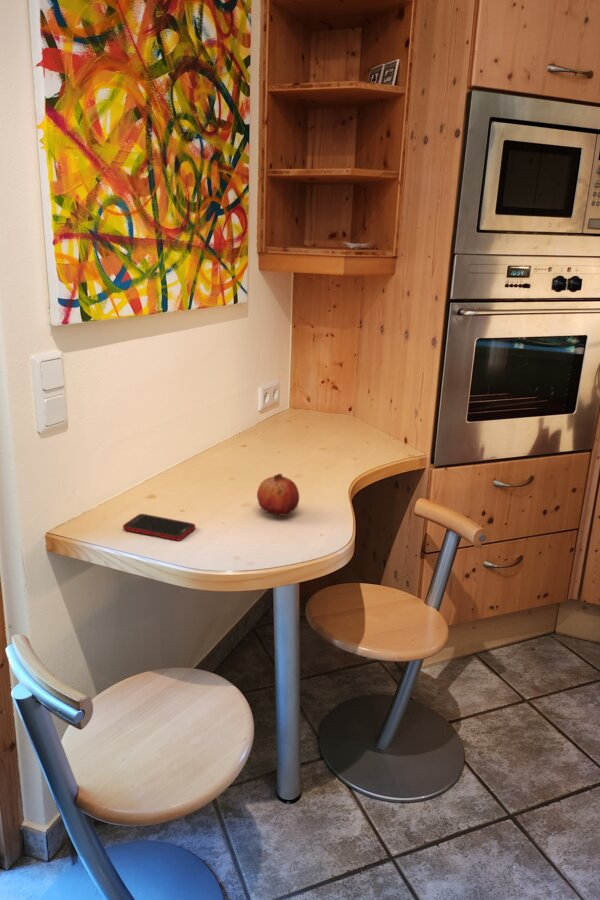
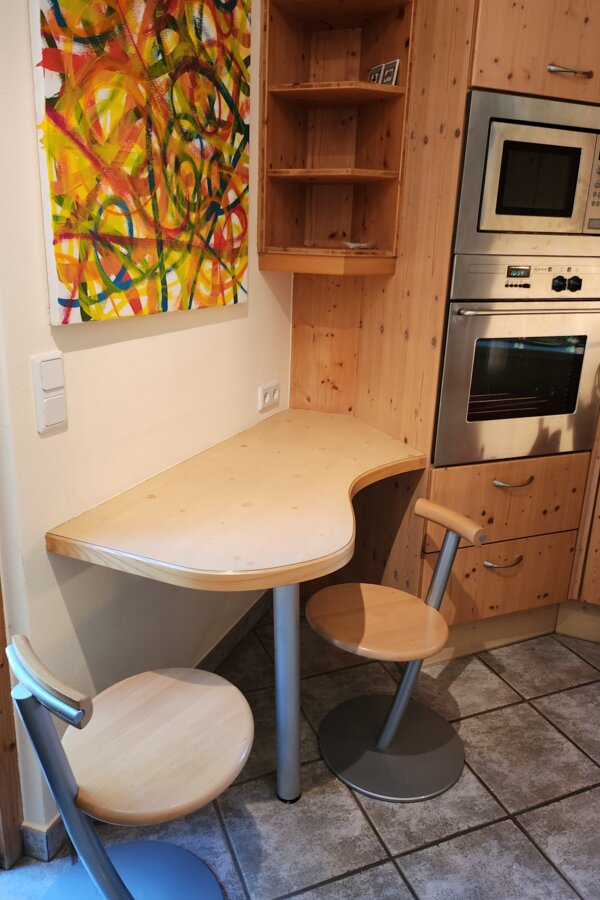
- fruit (278, 494)
- cell phone (159, 526)
